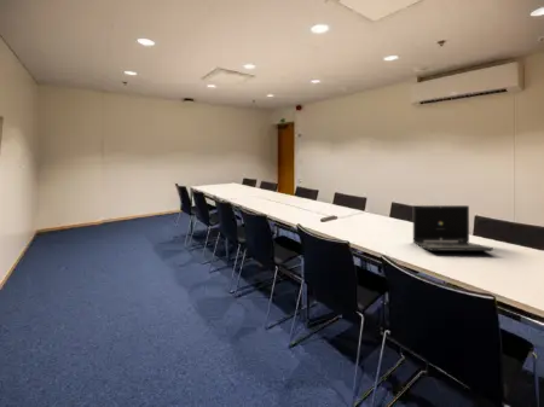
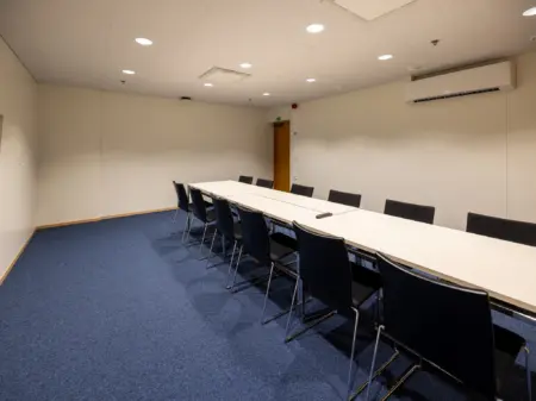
- laptop (450, 226)
